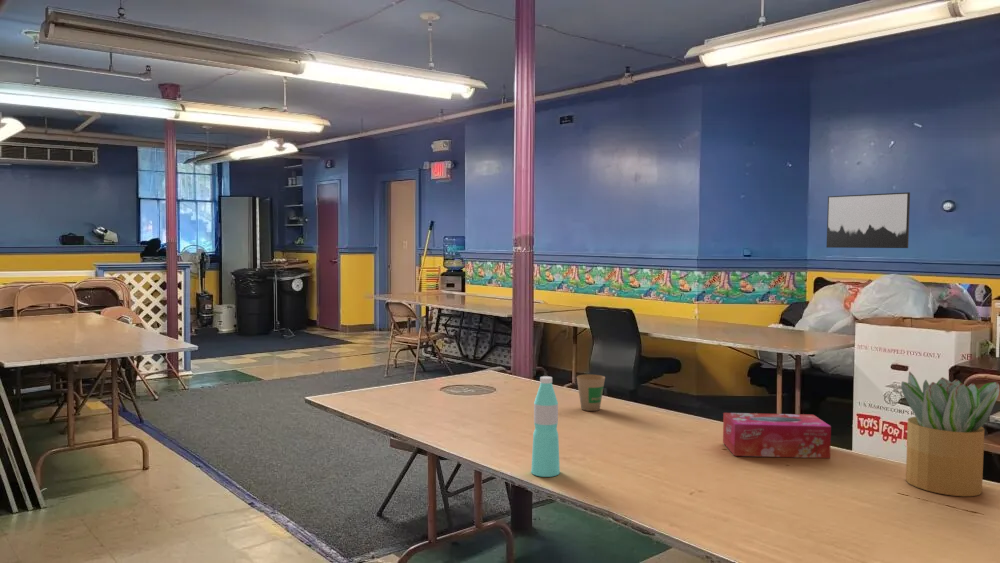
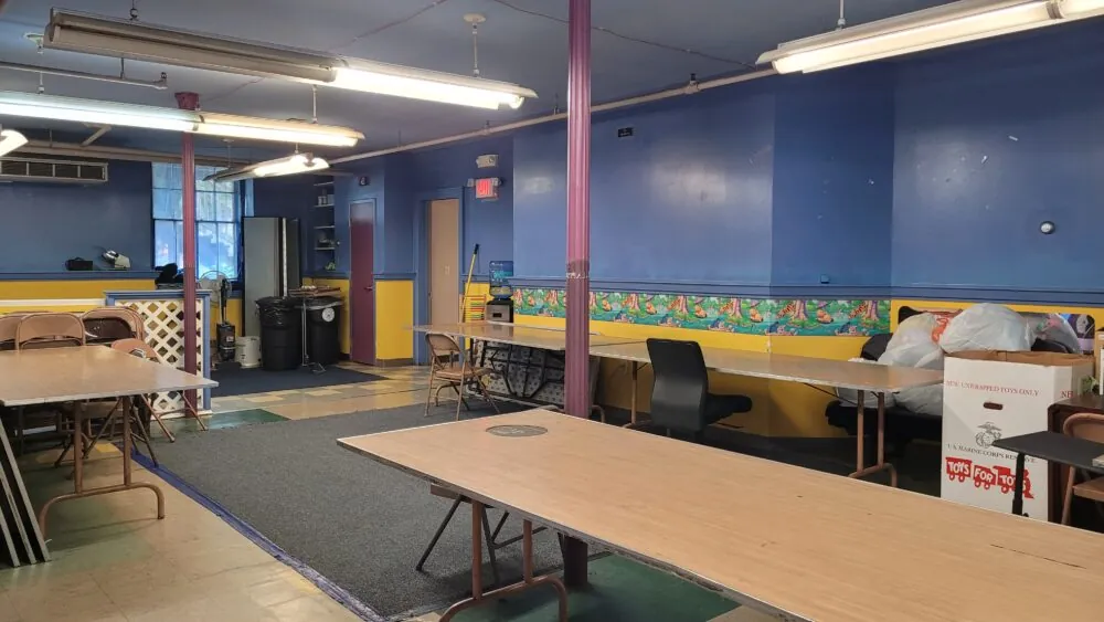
- wall art (866, 221)
- potted plant (949, 432)
- tissue box (774, 434)
- water bottle (545, 425)
- paper cup (590, 392)
